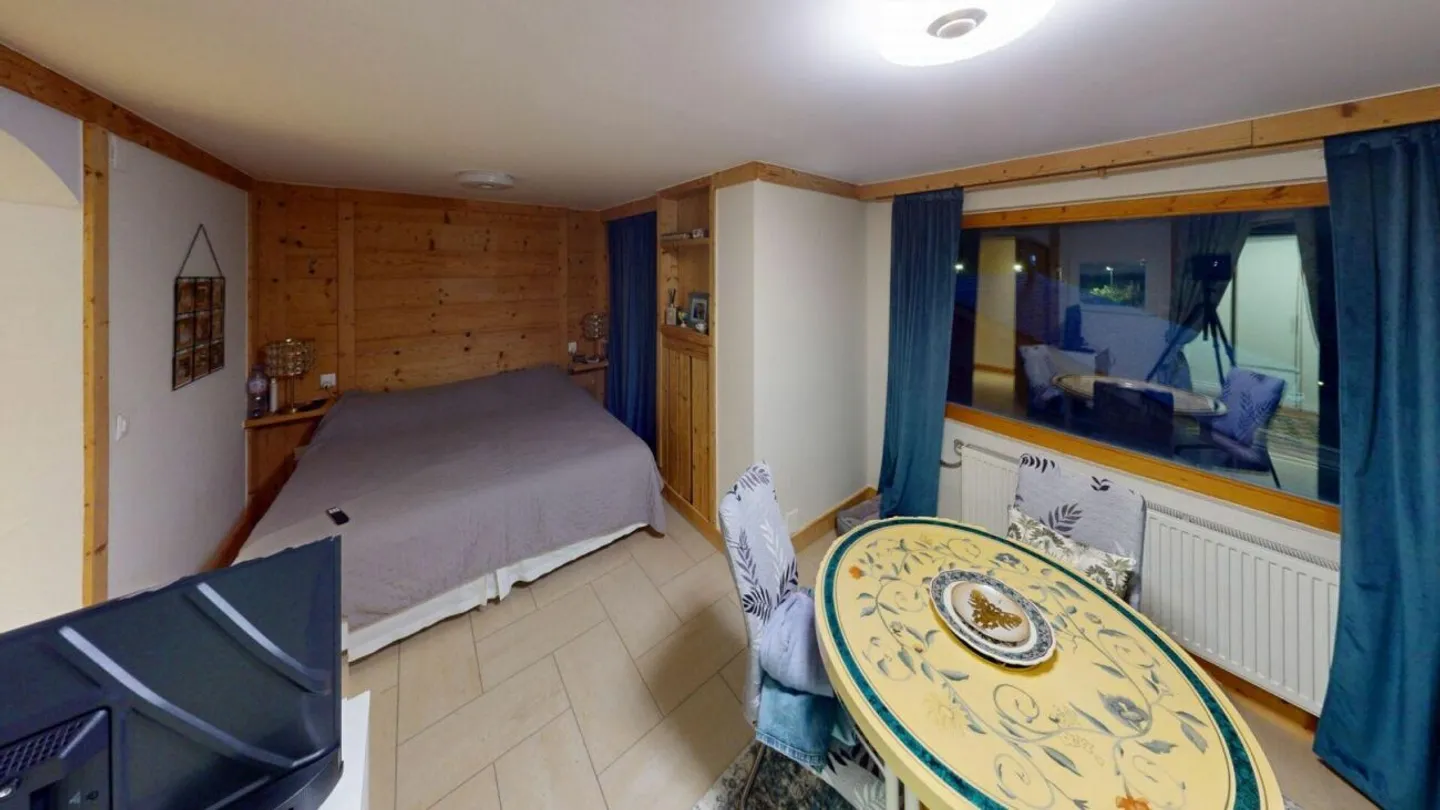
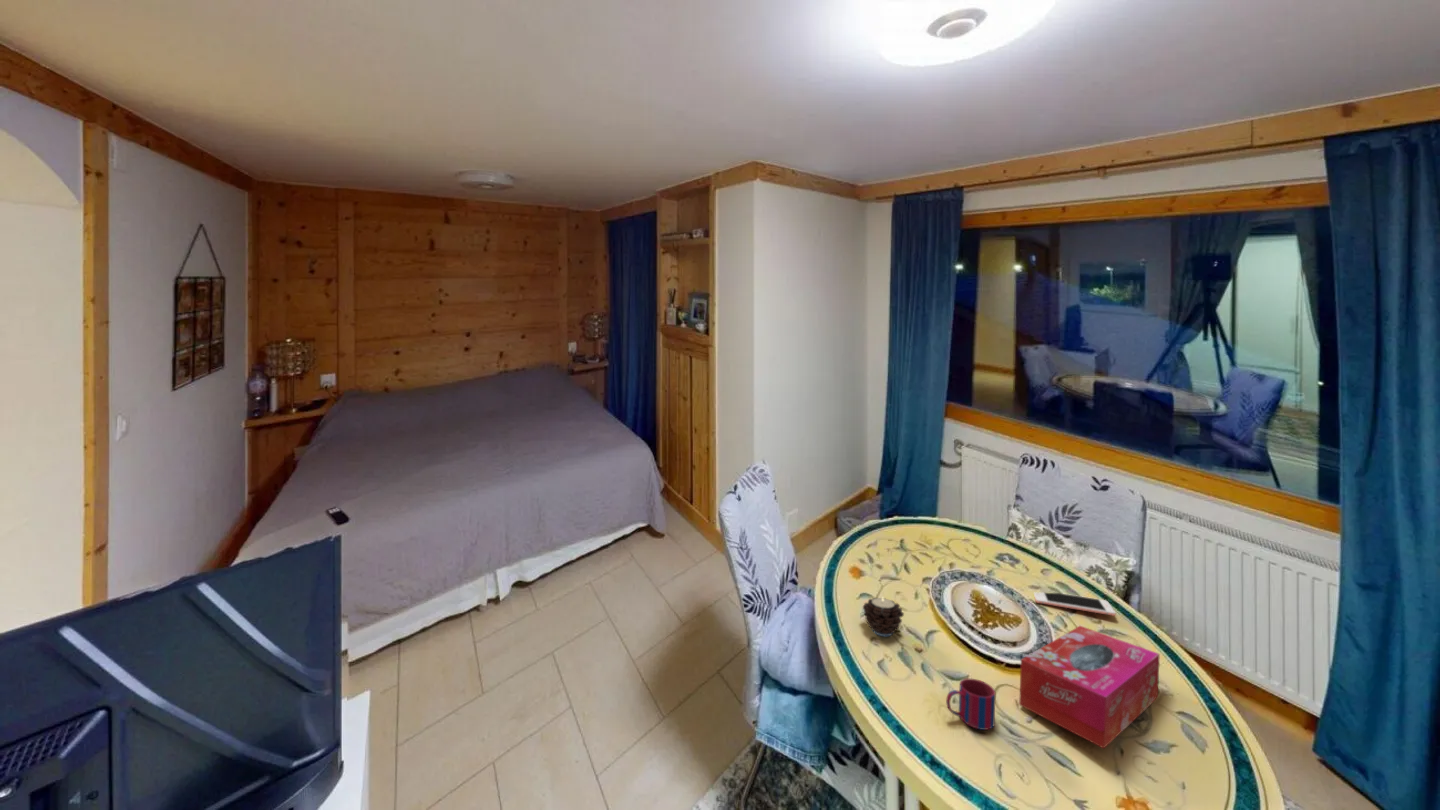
+ mug (969, 703)
+ tissue box (1090, 679)
+ cell phone (1071, 601)
+ candle (882, 614)
